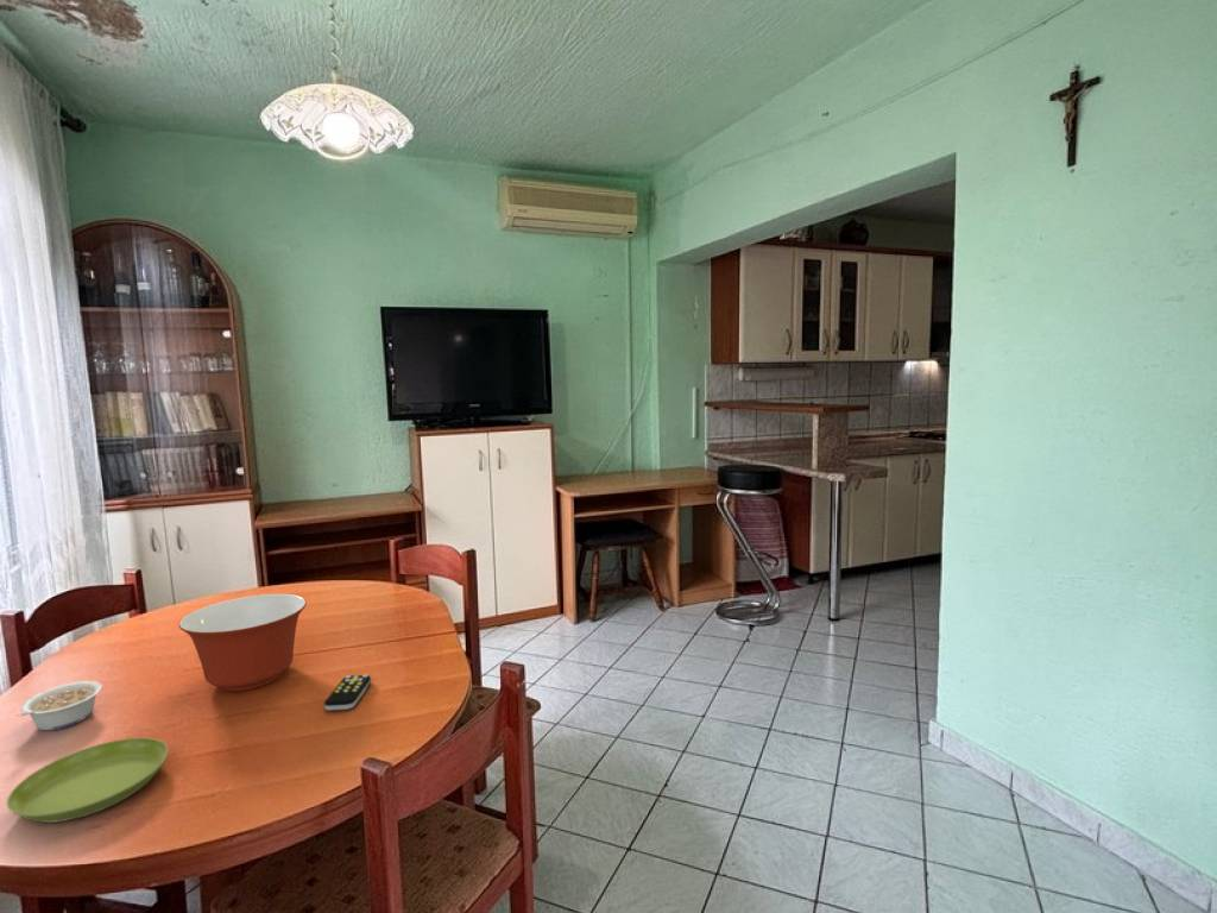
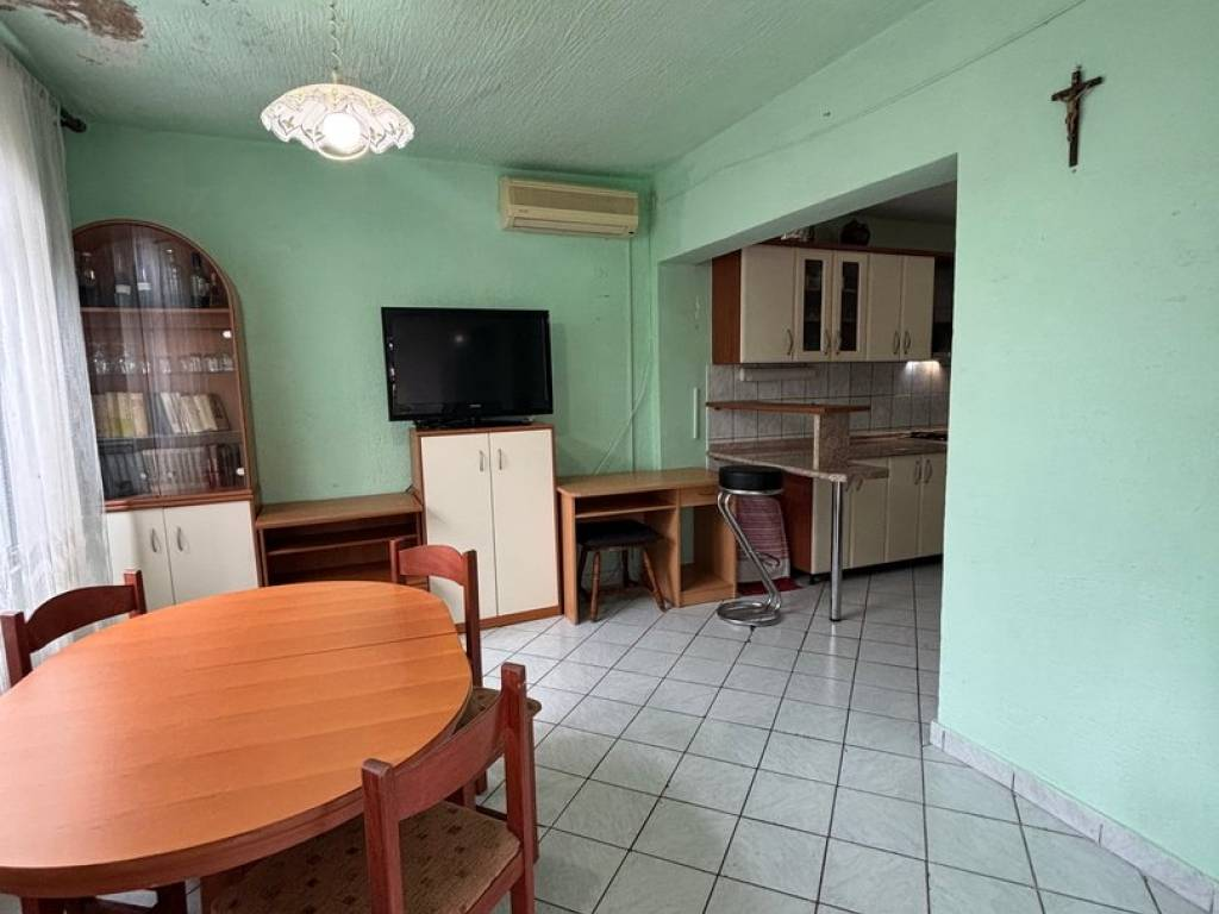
- mixing bowl (247, 644)
- saucer (93, 780)
- remote control (348, 691)
- legume (63, 706)
